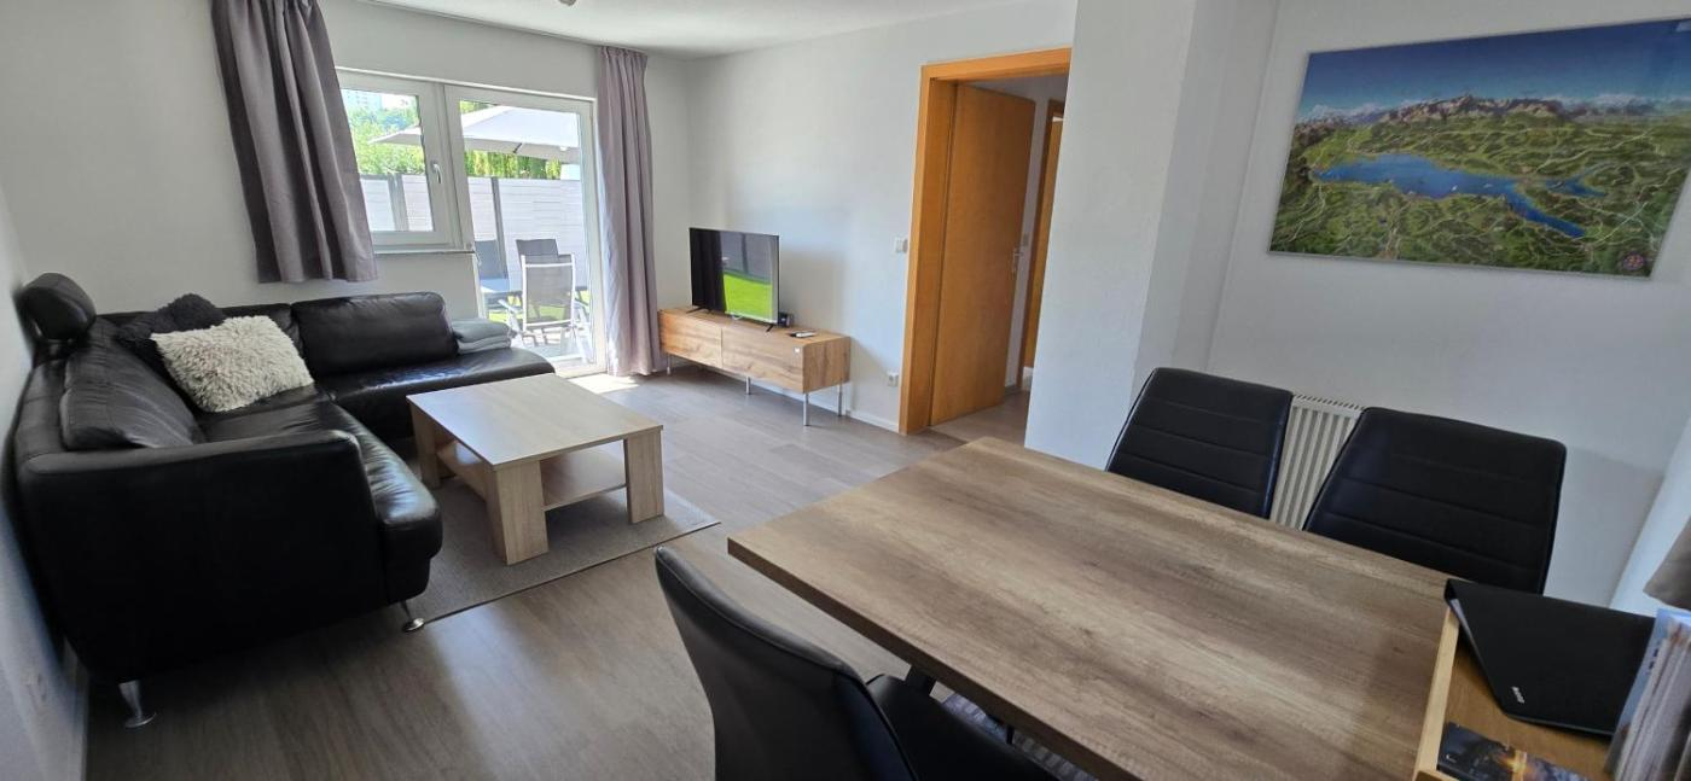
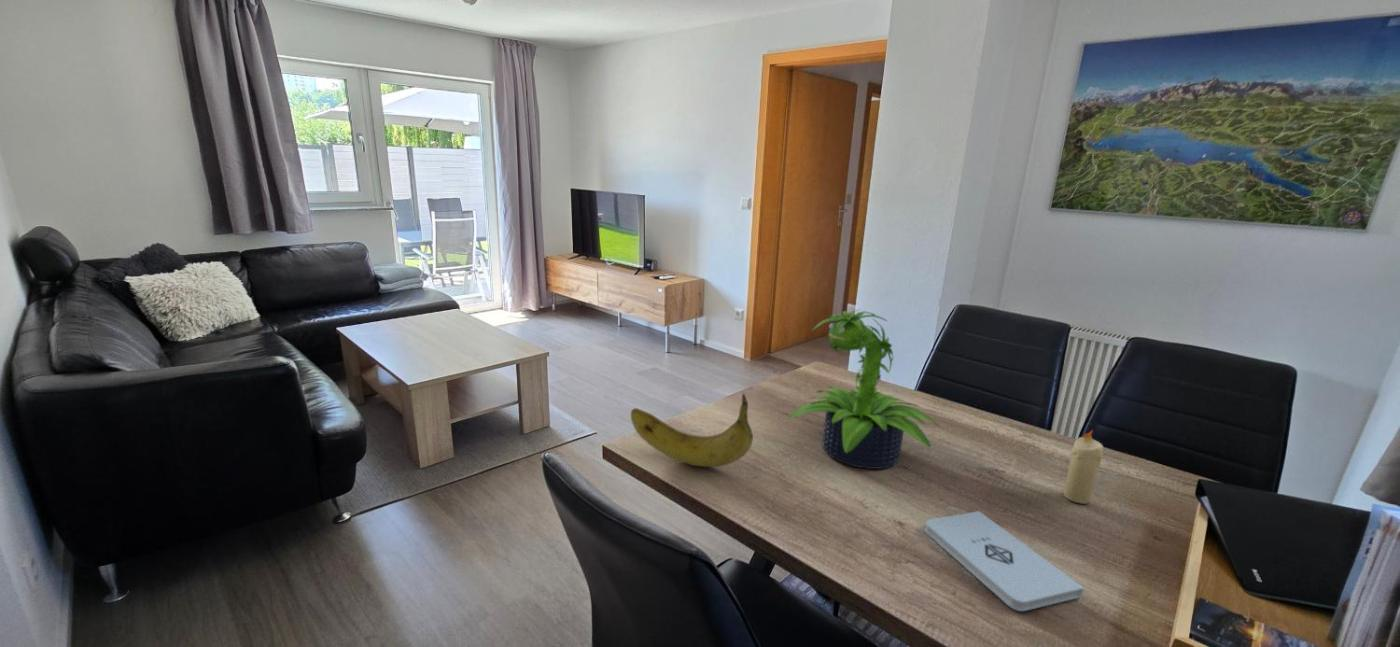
+ potted plant (867, 382)
+ banana (686, 433)
+ candle (1084, 464)
+ notepad (995, 555)
